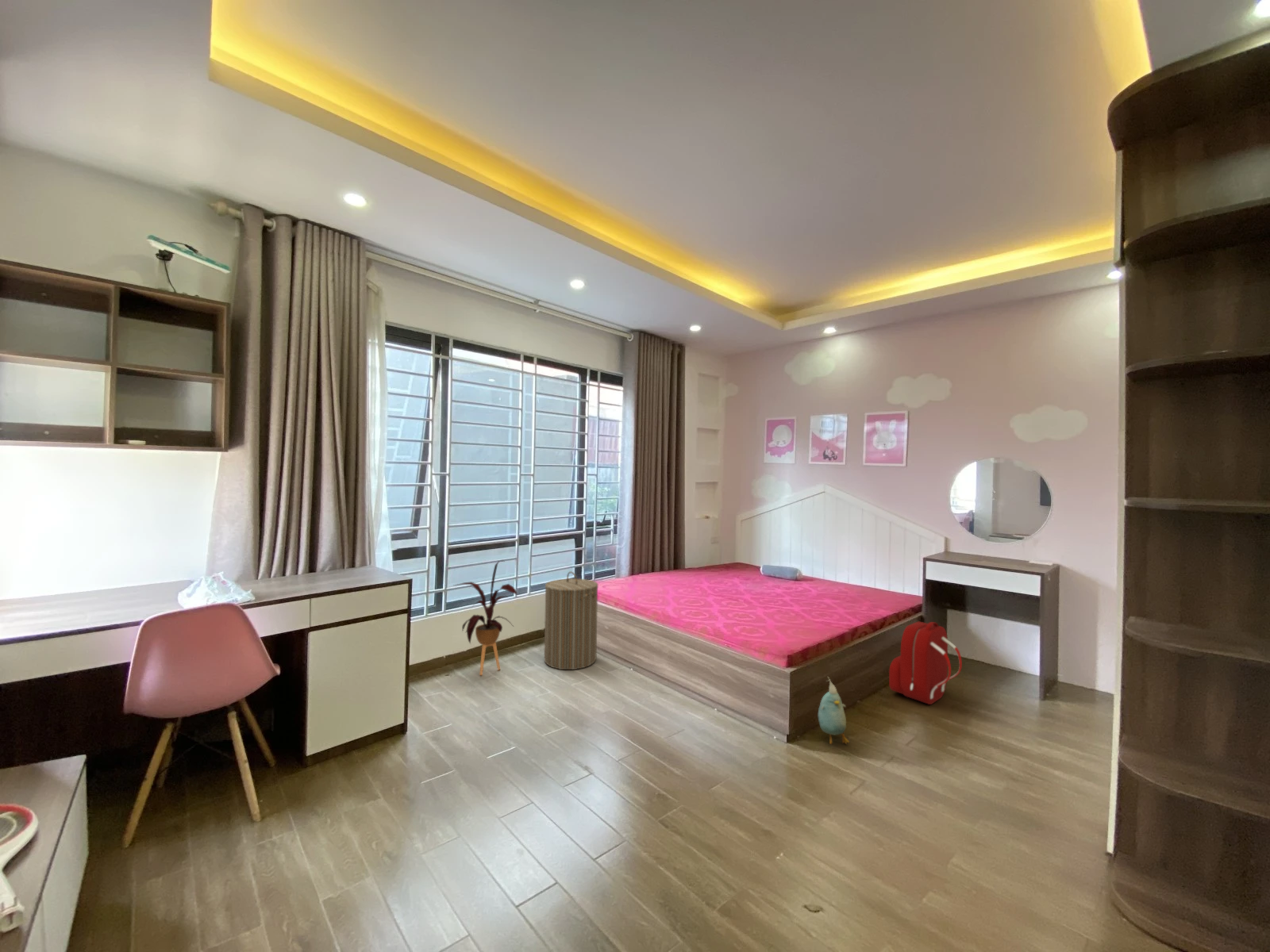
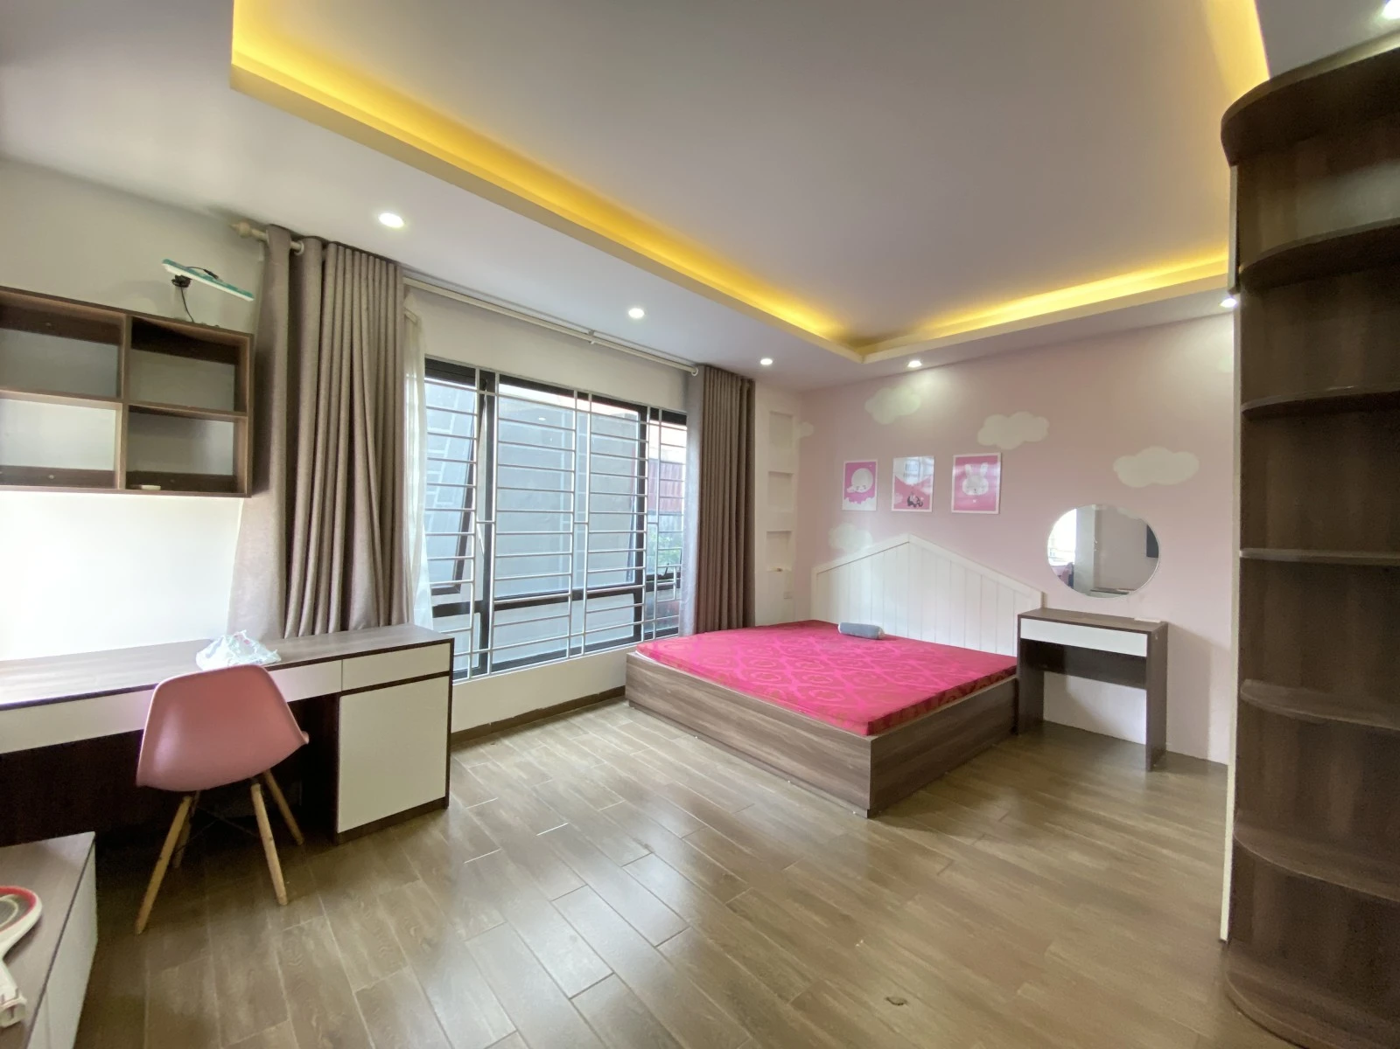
- plush toy (833, 709)
- backpack (926, 659)
- laundry hamper (571, 616)
- house plant (483, 616)
